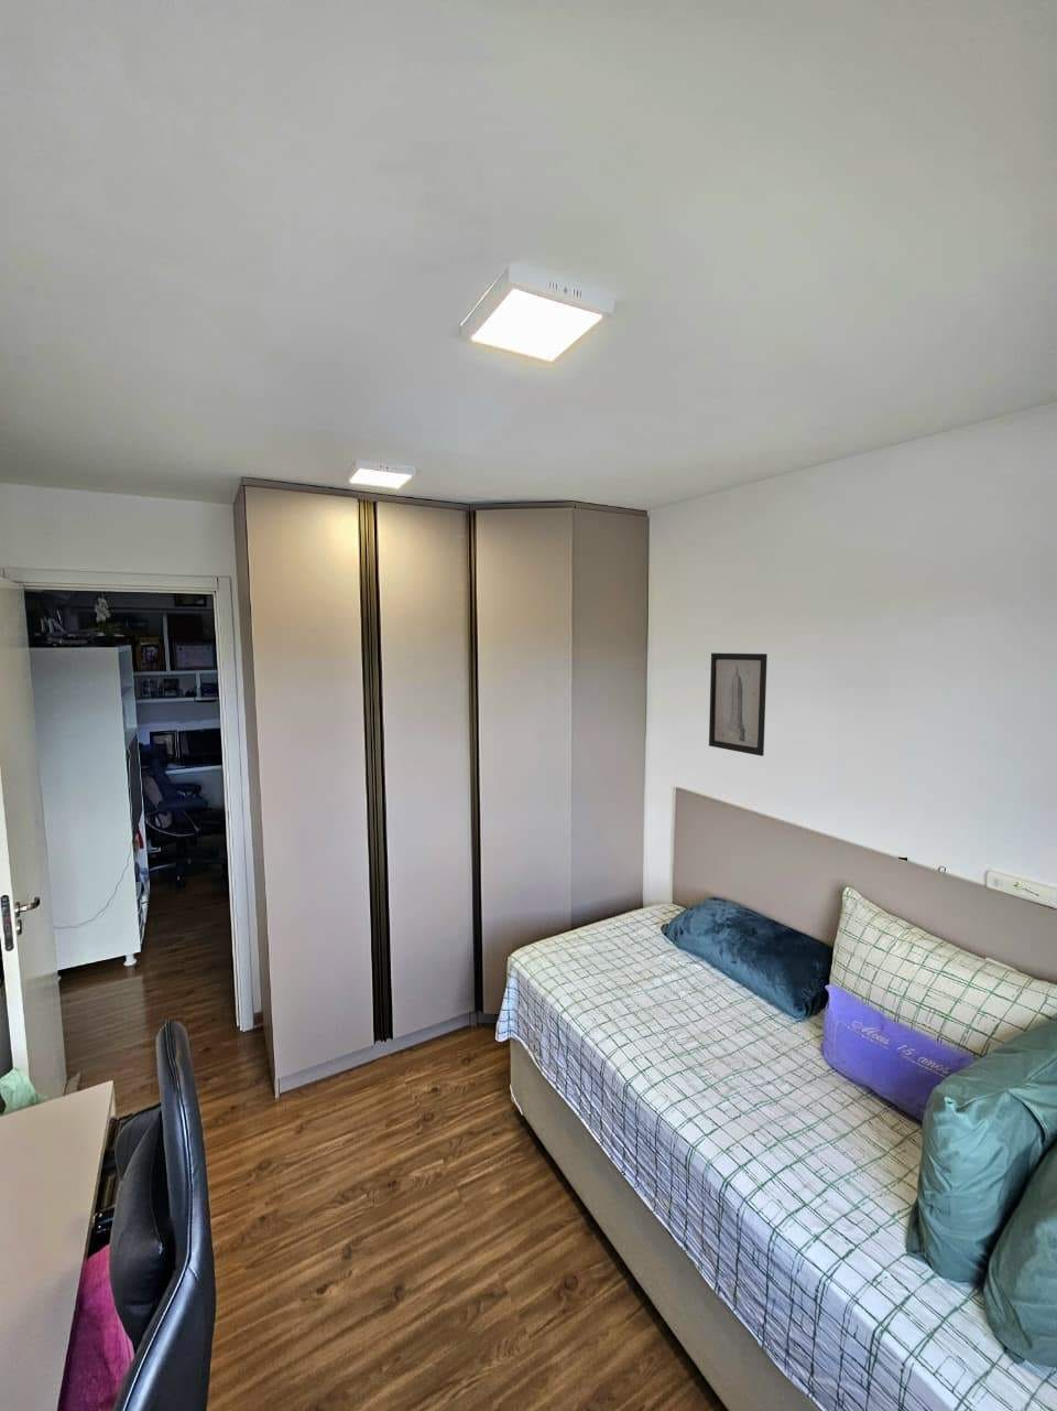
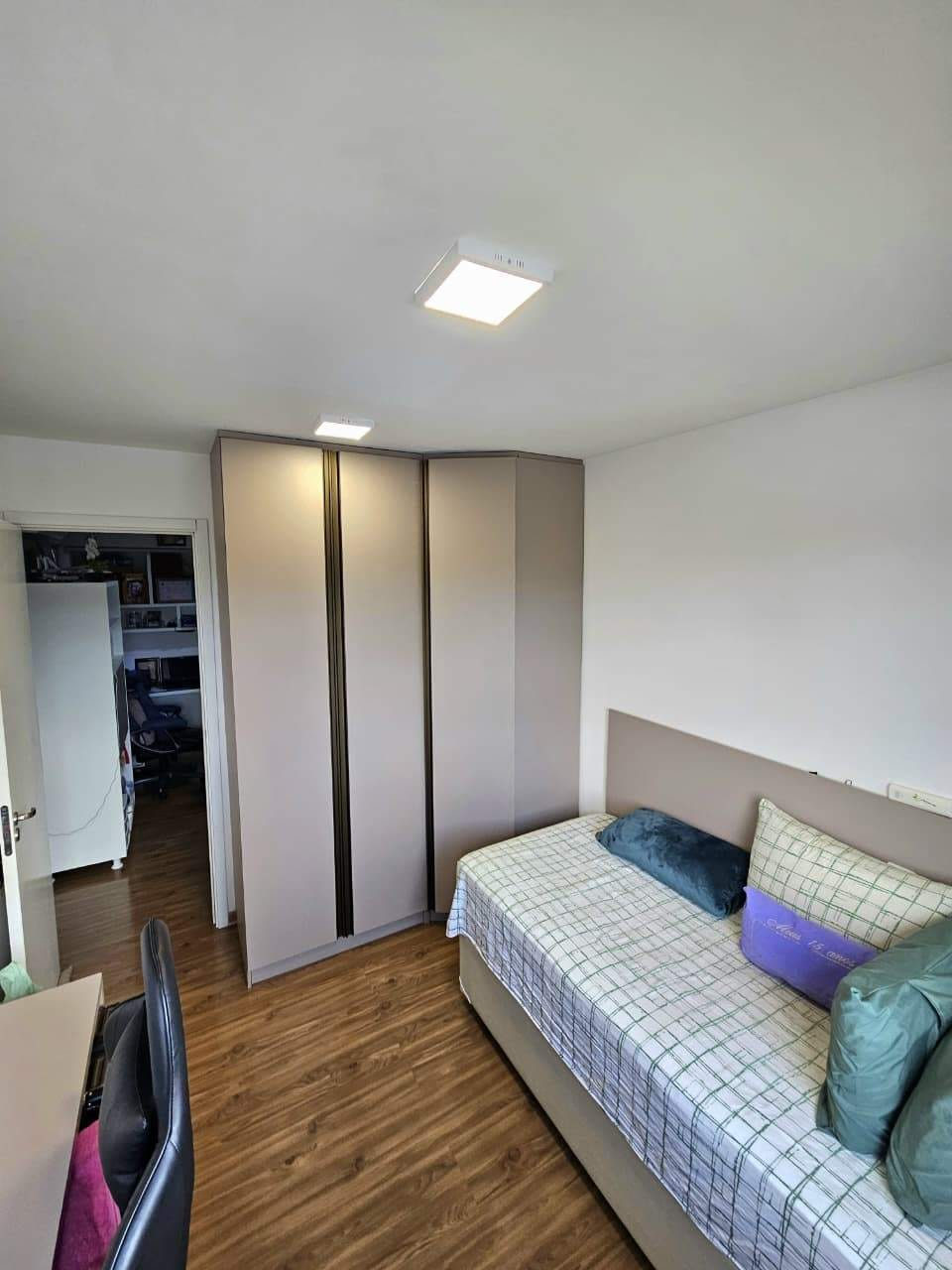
- wall art (735, 702)
